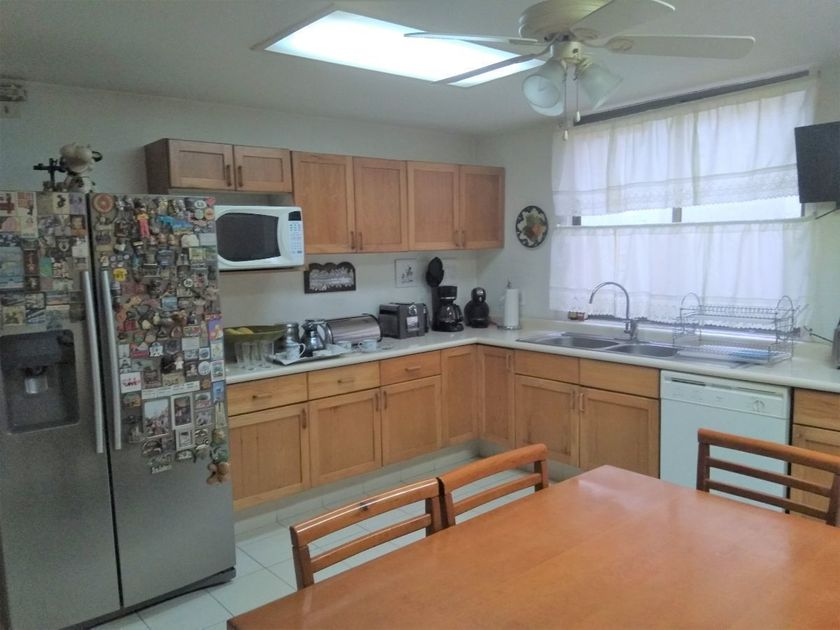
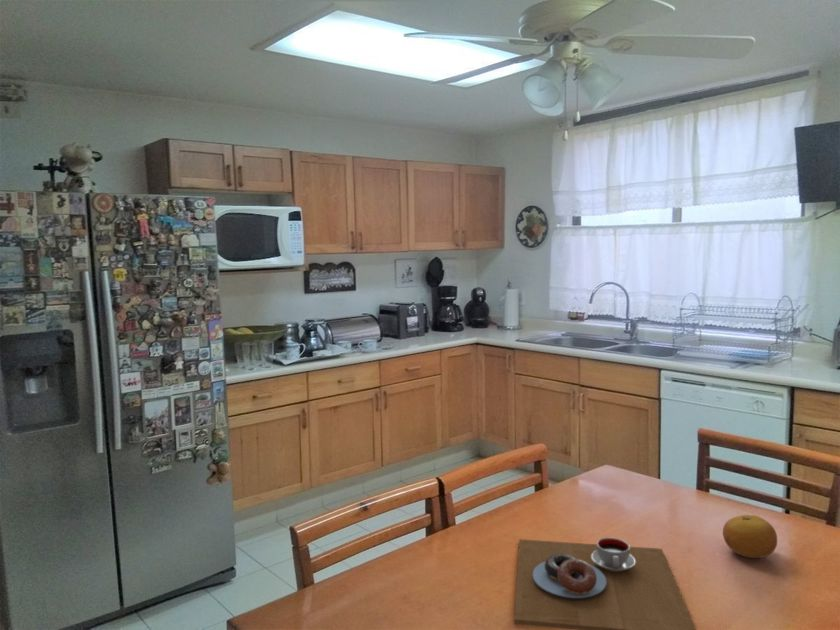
+ fruit (750, 535)
+ placemat (595, 569)
